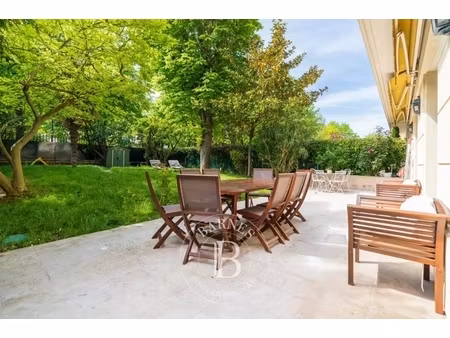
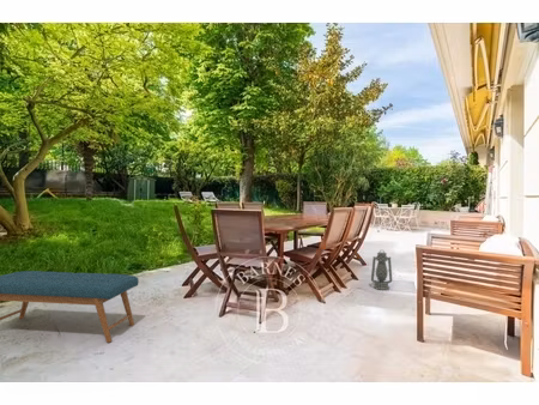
+ bench (61, 302)
+ lantern (381, 268)
